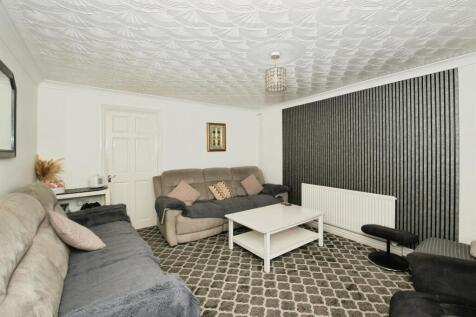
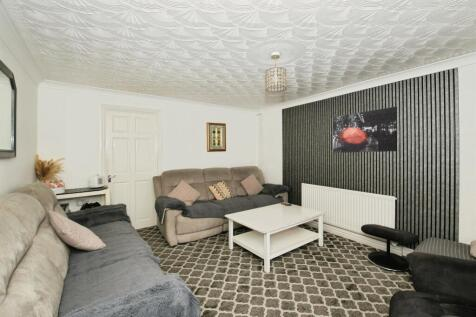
+ wall art (361, 132)
